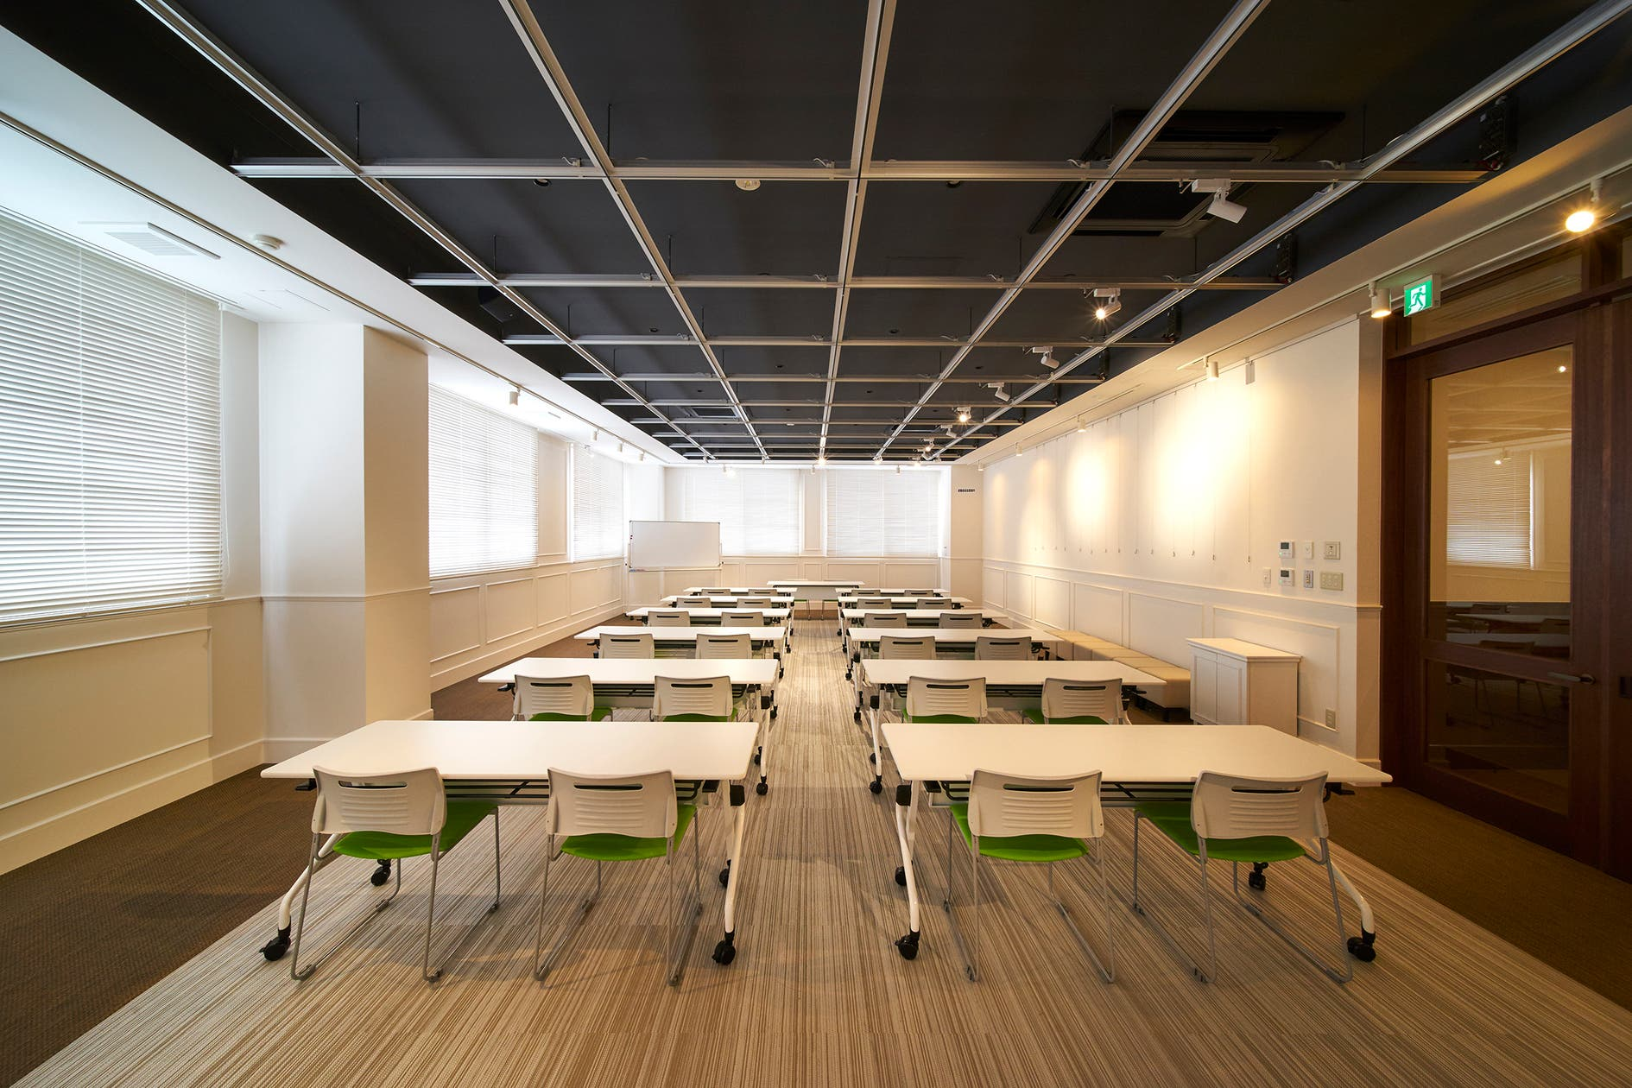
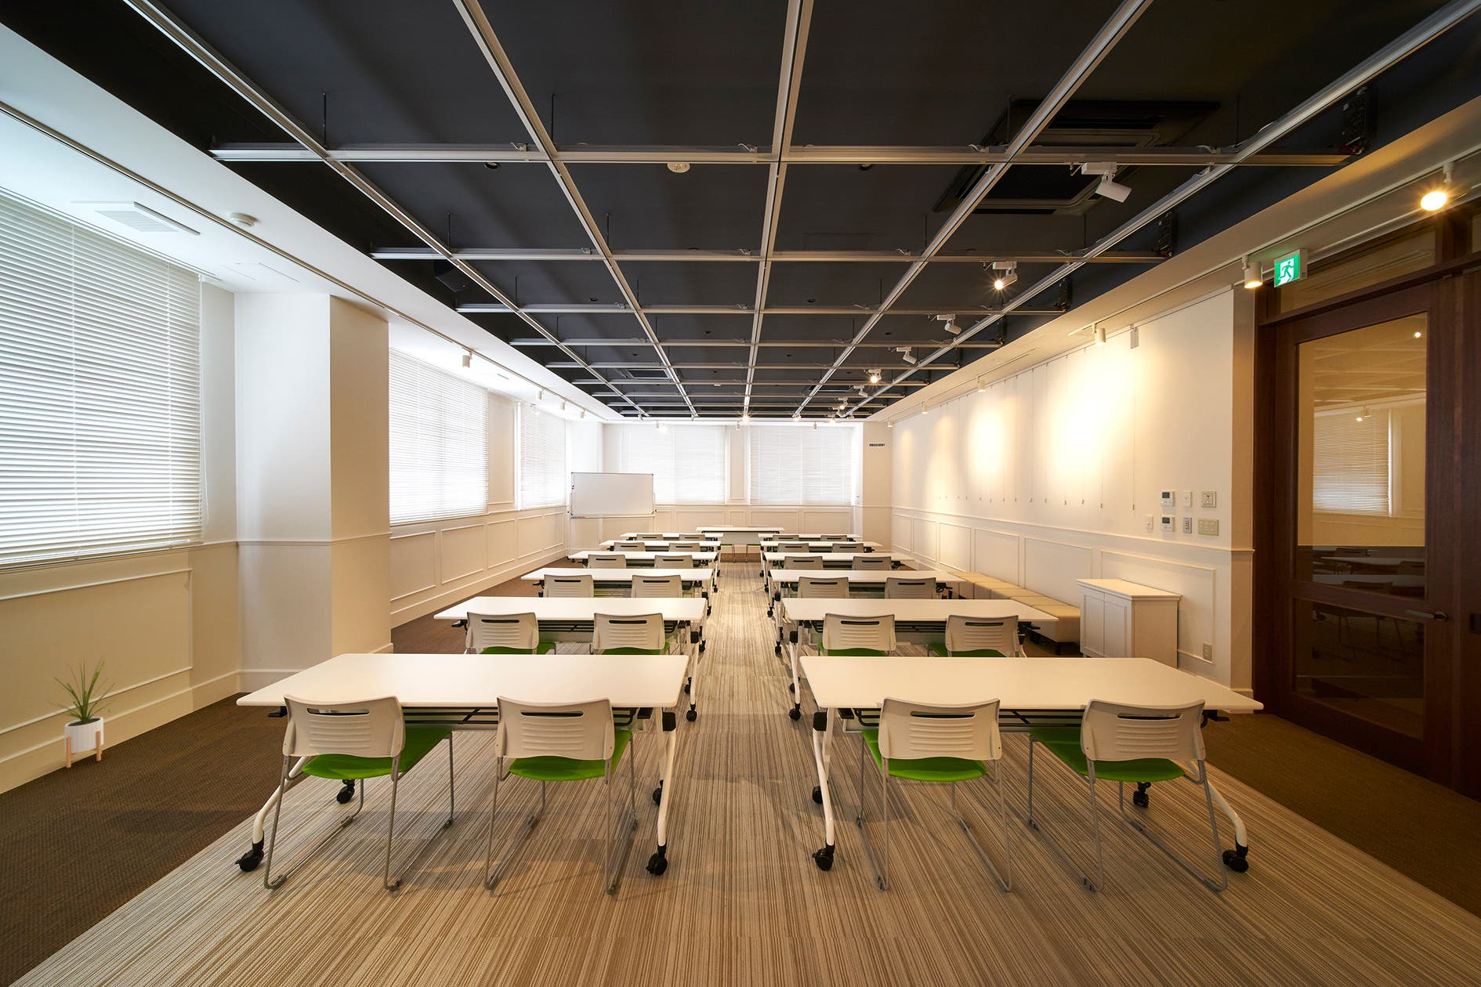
+ house plant (83, 709)
